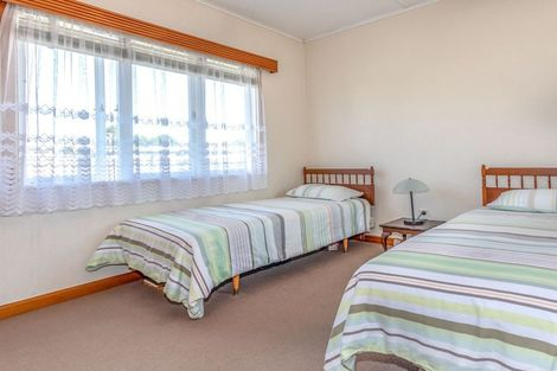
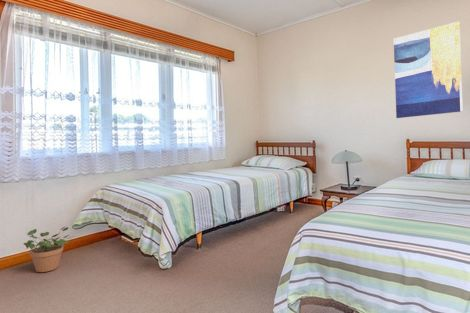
+ potted plant (49, 247)
+ wall art (426, 72)
